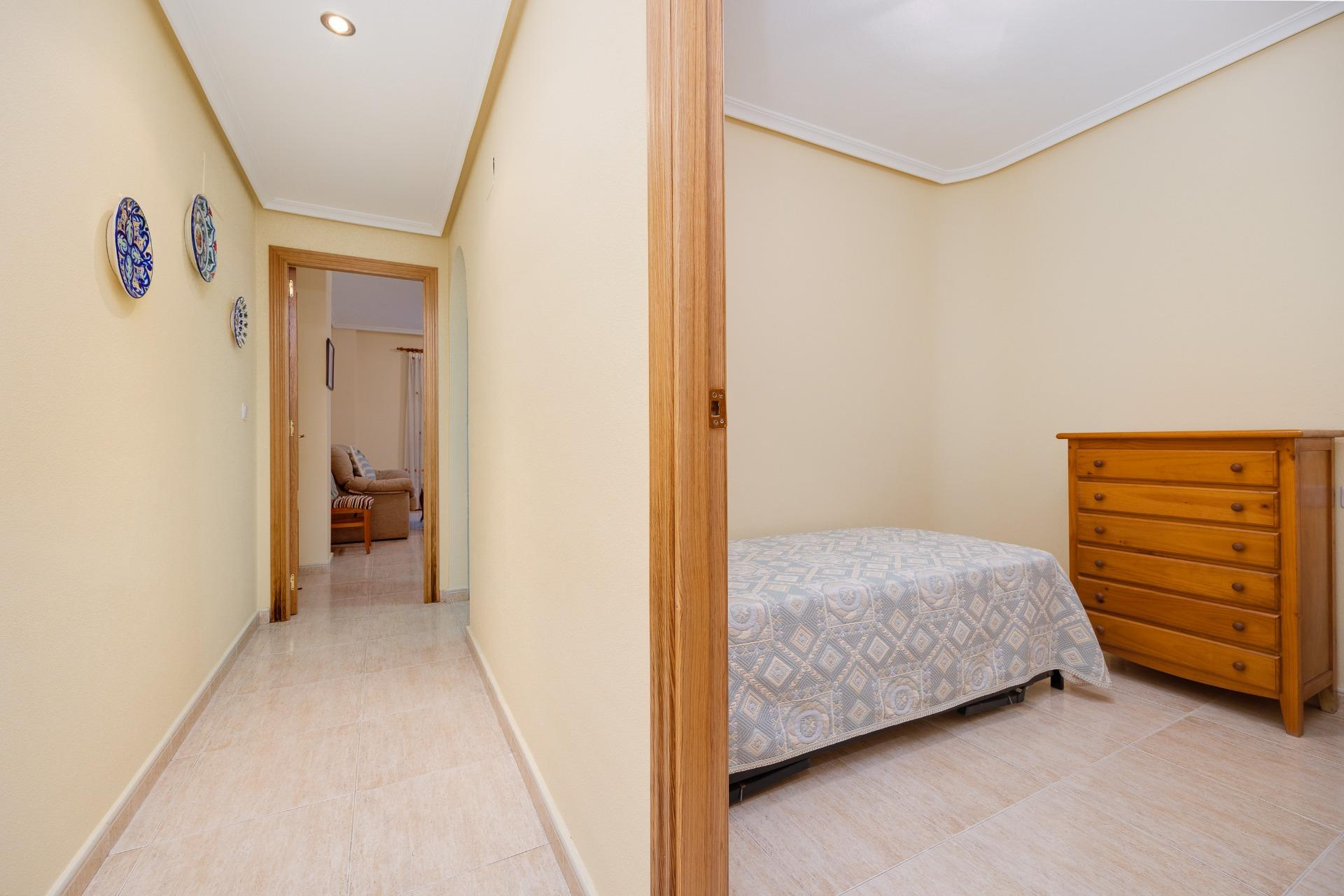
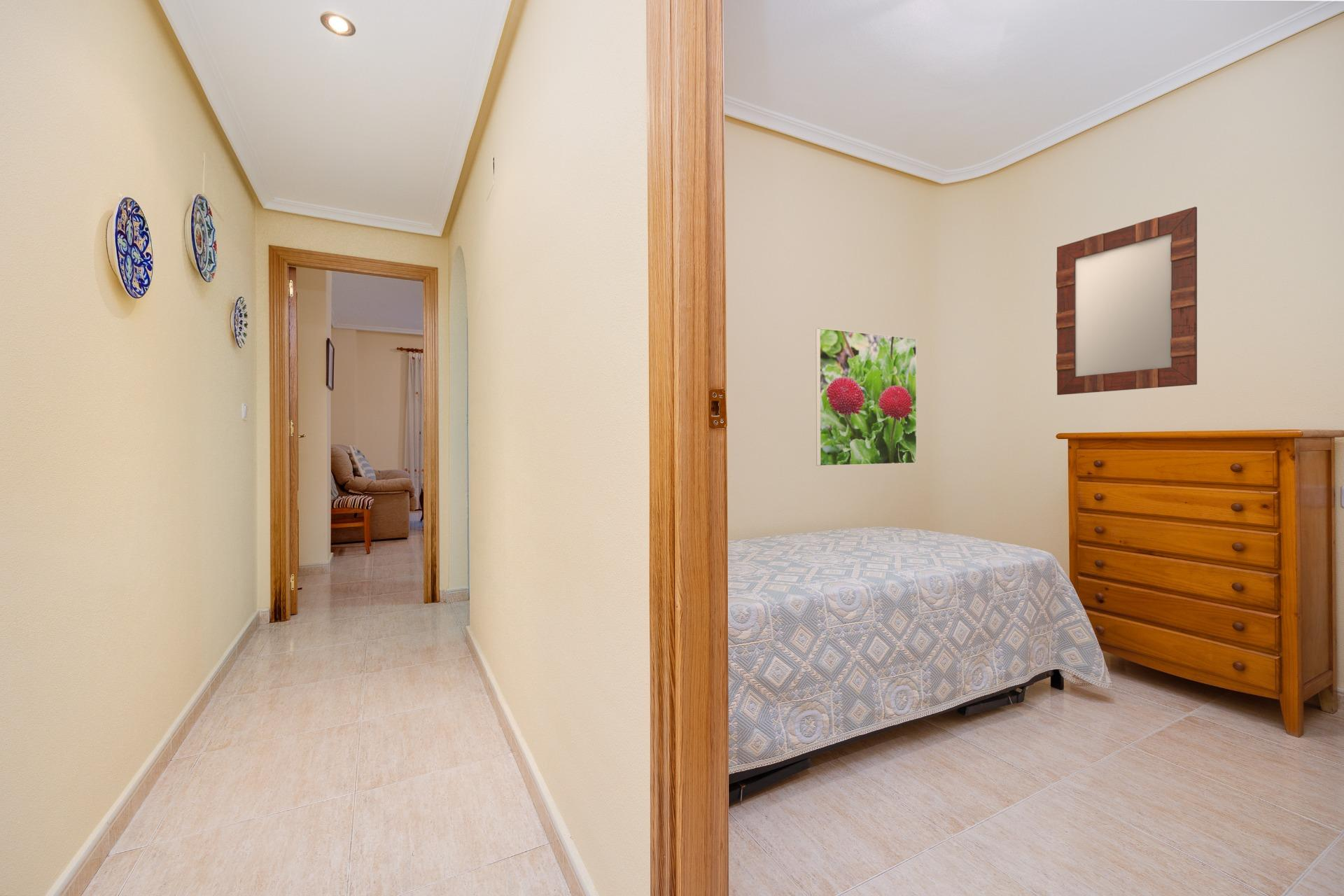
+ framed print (869, 399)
+ home mirror (1120, 309)
